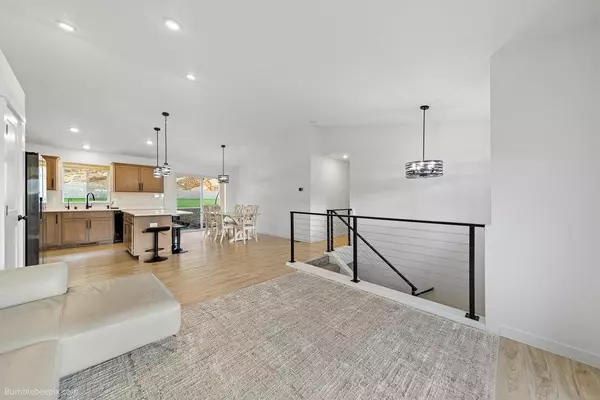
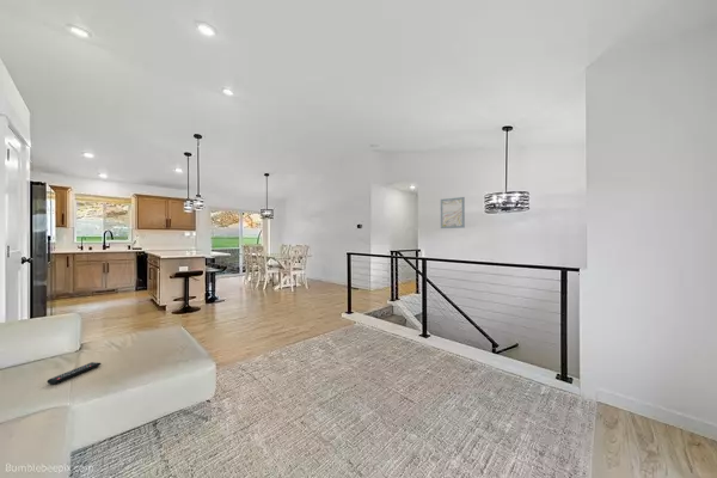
+ wall art (452, 213)
+ remote control (75, 372)
